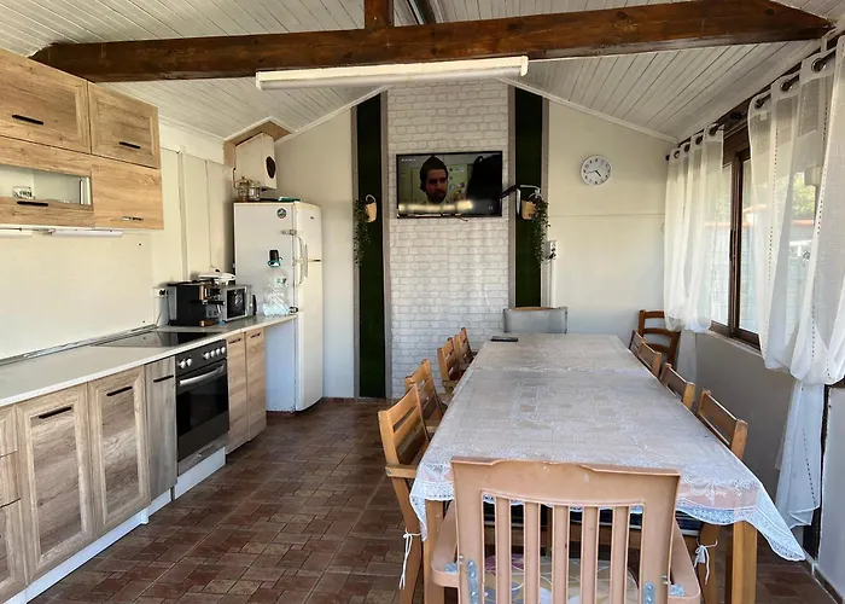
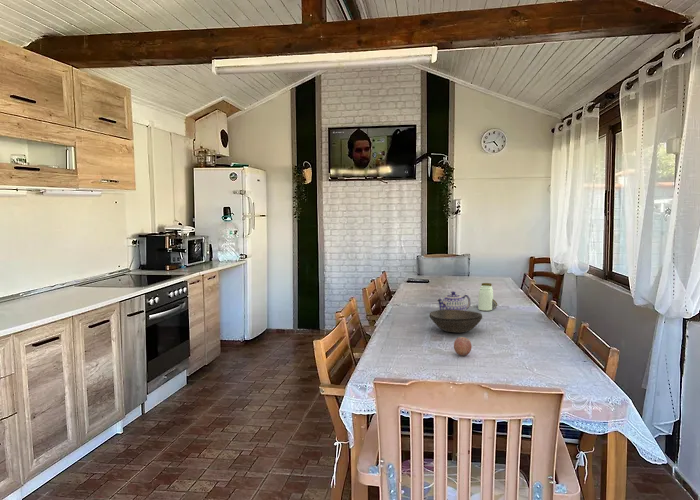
+ teapot (453, 303)
+ fruit (462, 346)
+ bowl (455, 322)
+ jar (486, 296)
